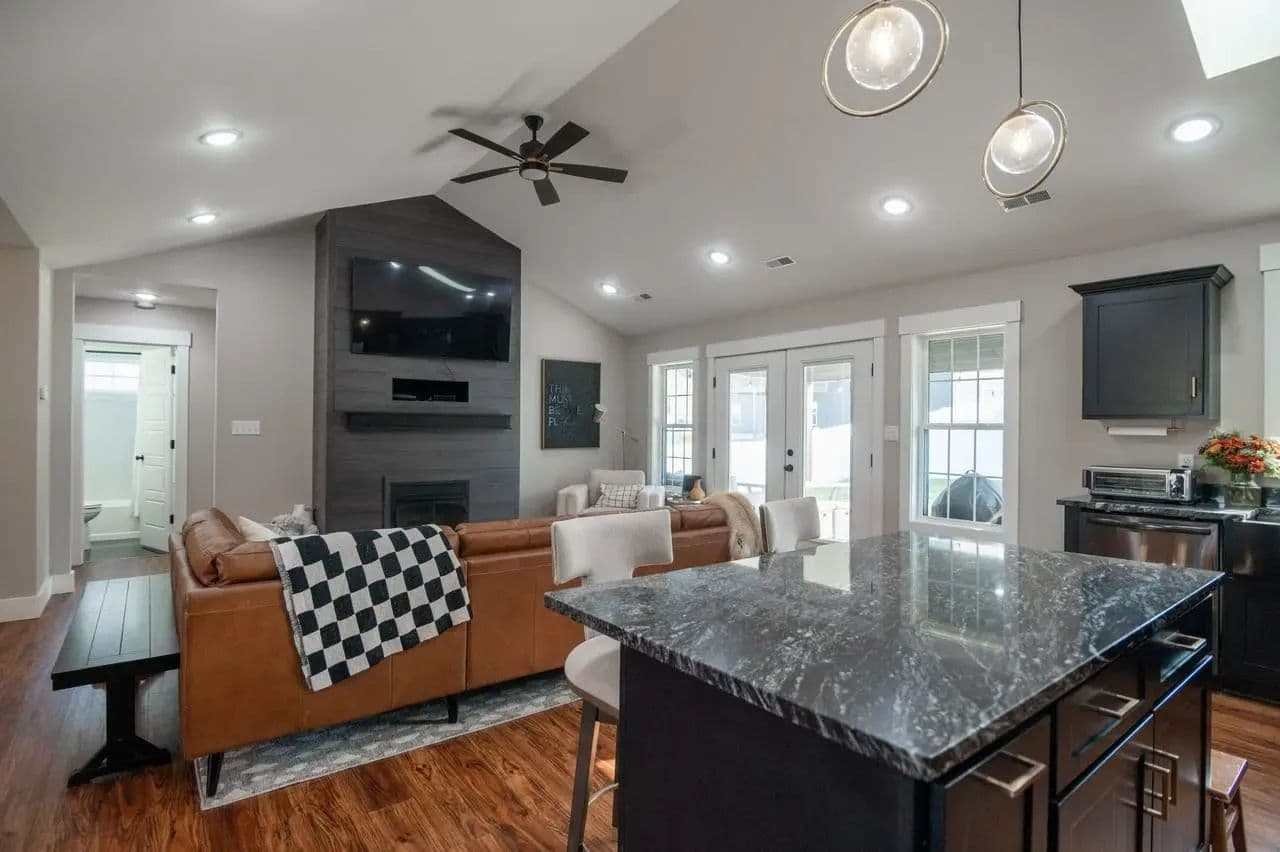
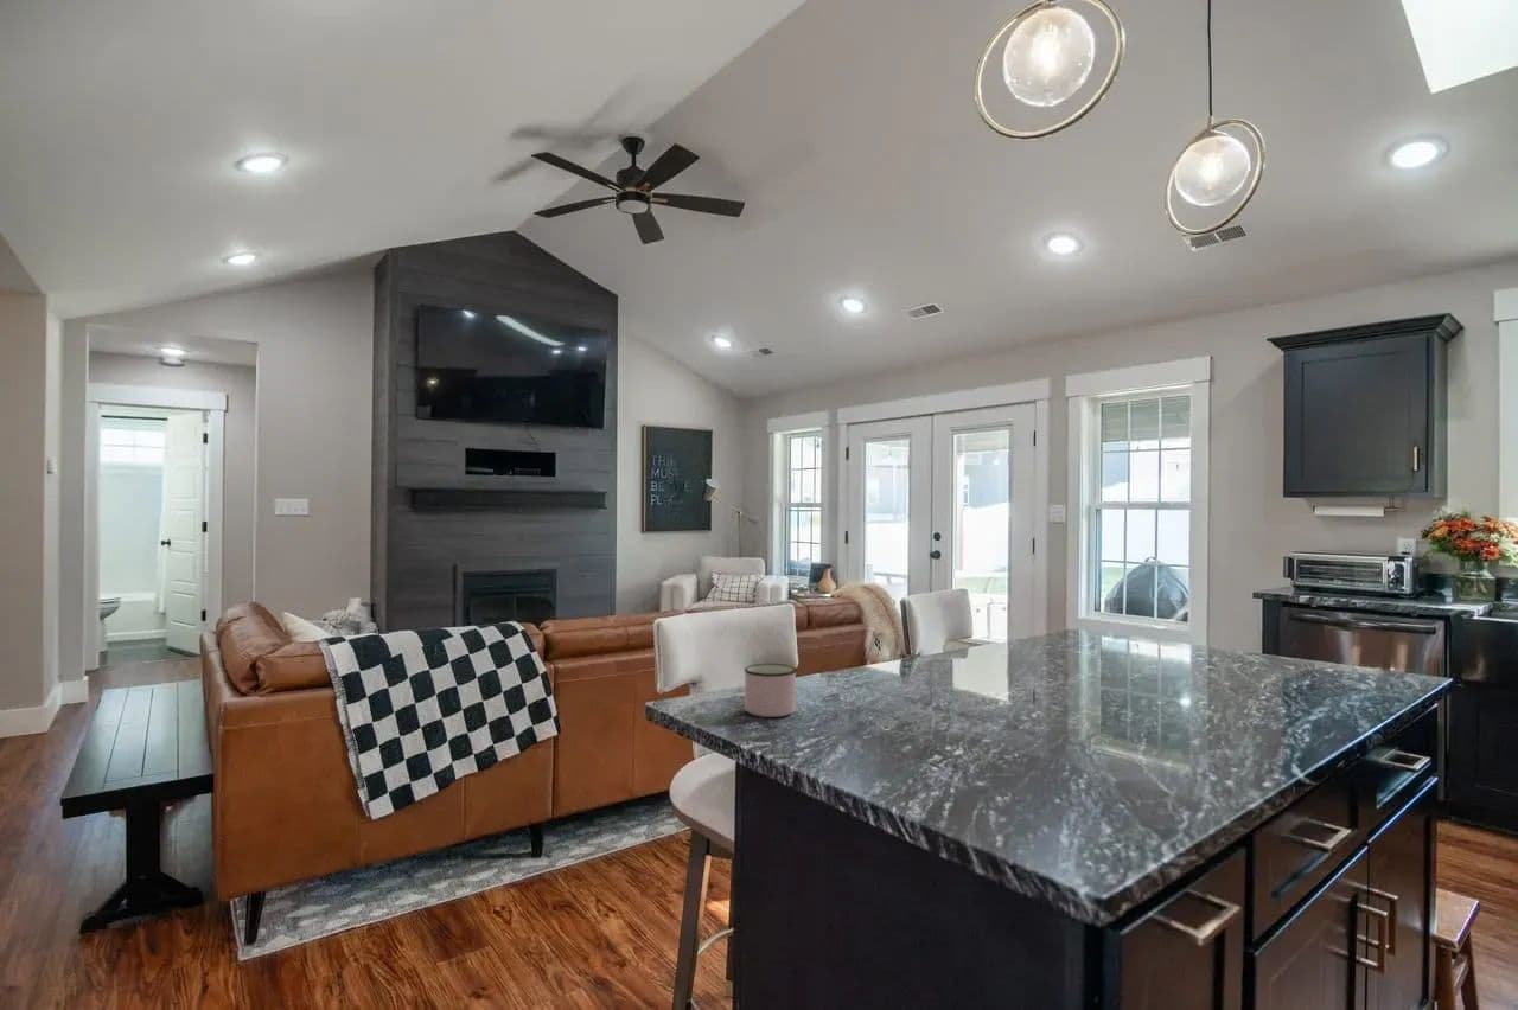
+ mug (770, 688)
